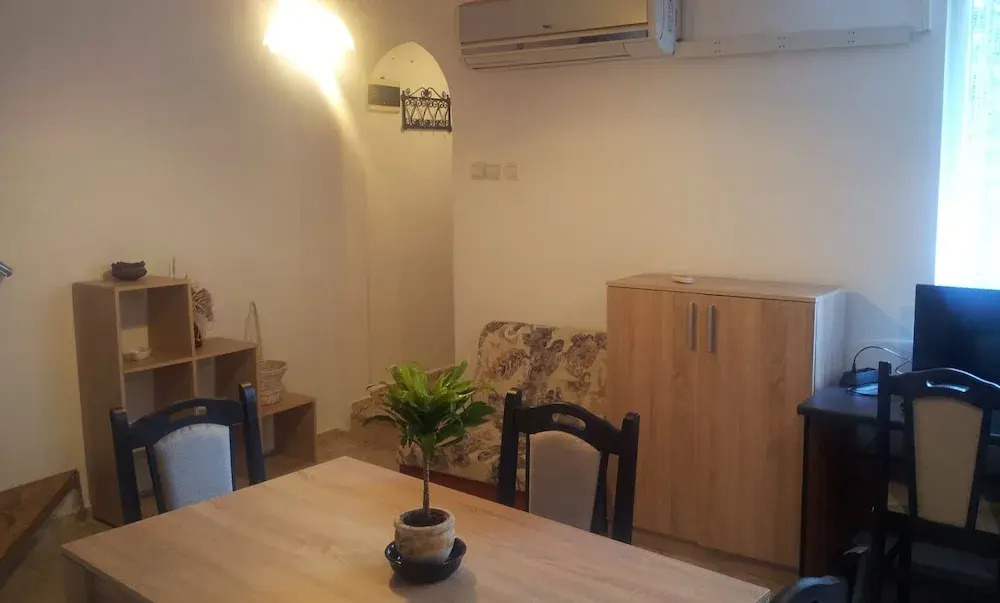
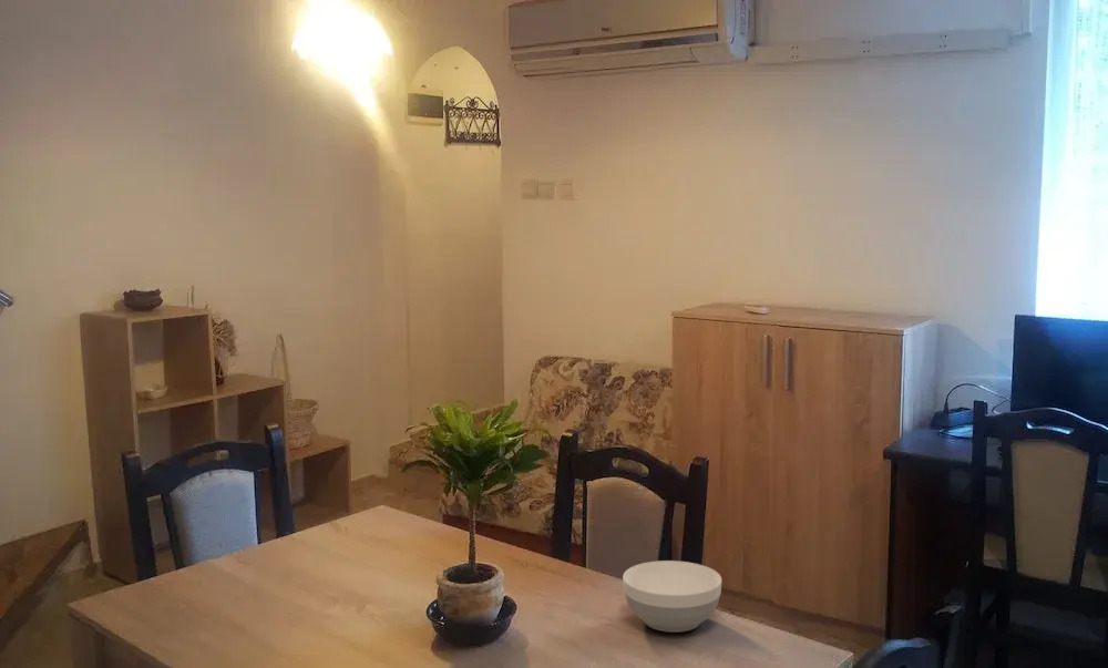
+ bowl (671, 598)
